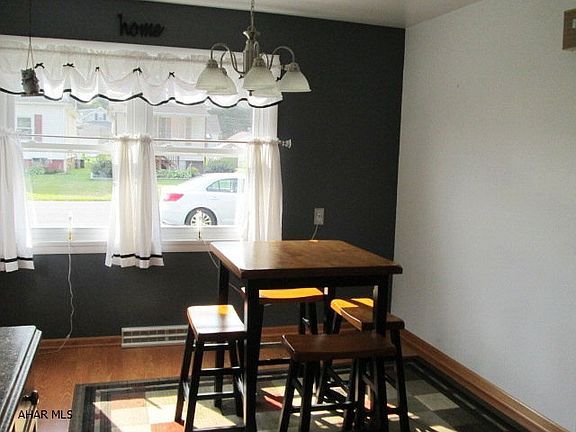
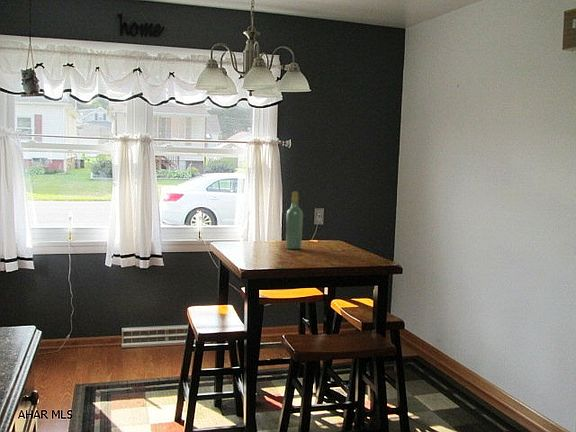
+ wine bottle (294, 220)
